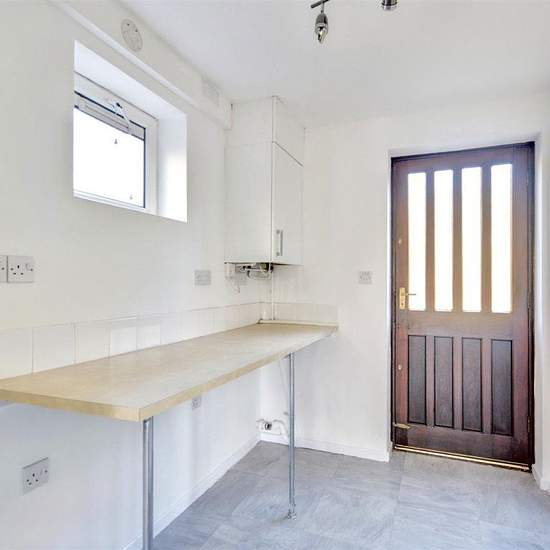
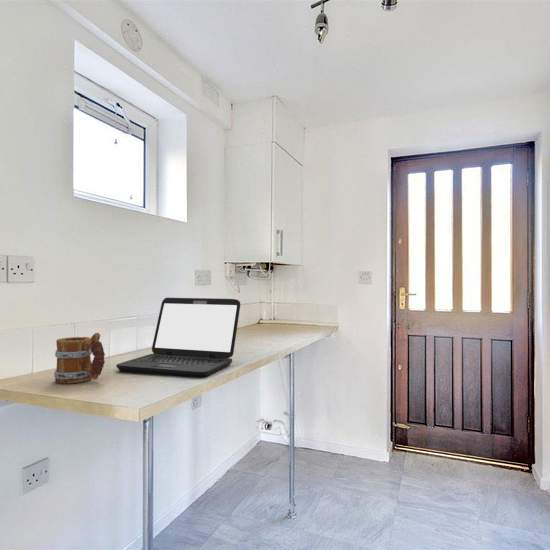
+ mug (80, 356)
+ laptop (181, 332)
